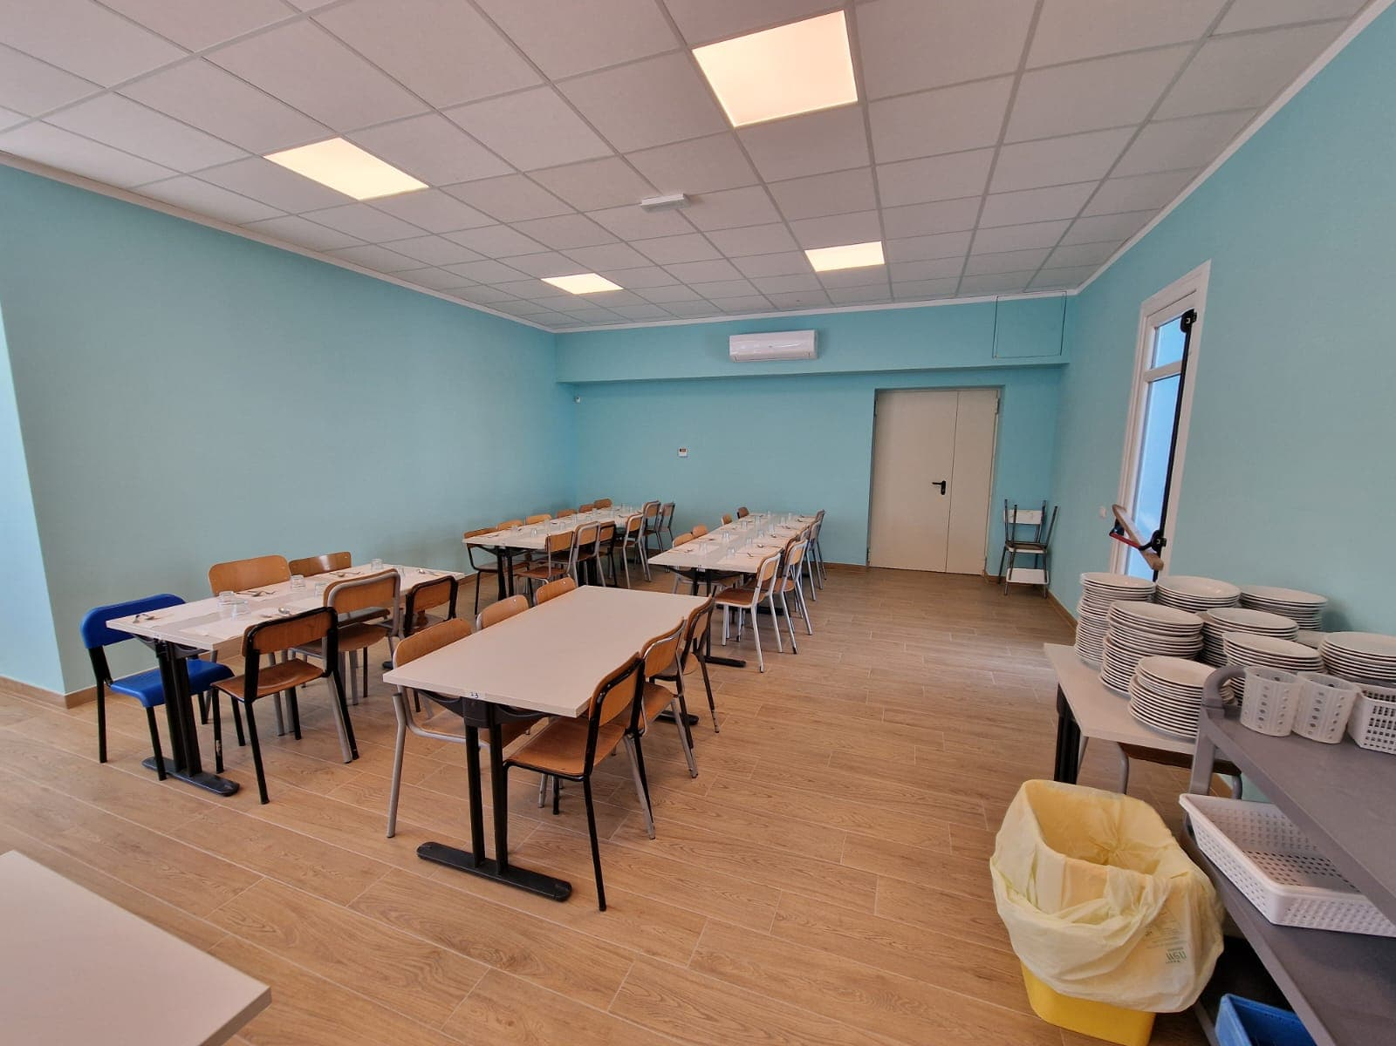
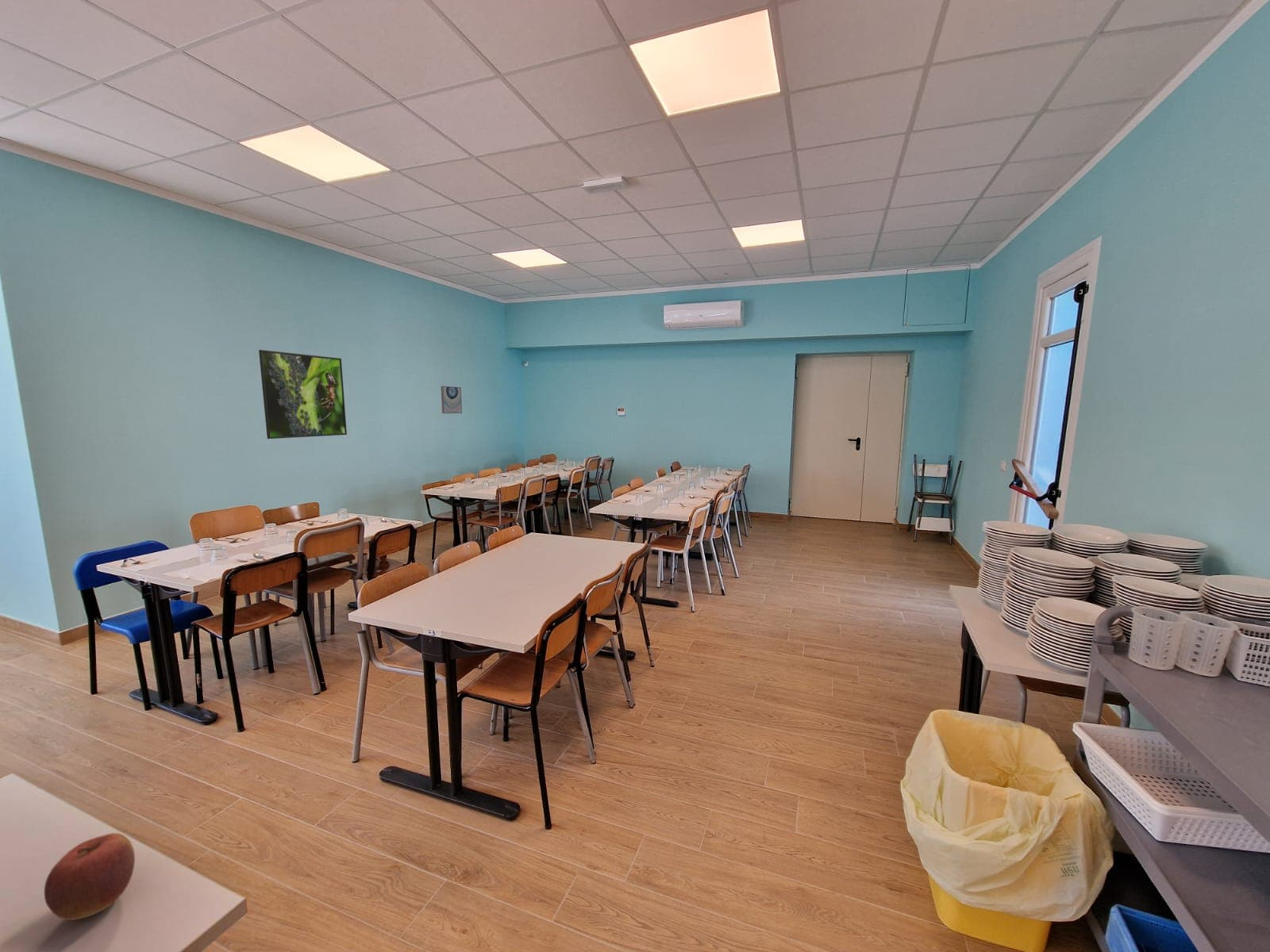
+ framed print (306, 396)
+ wall art (452, 400)
+ apple (92, 873)
